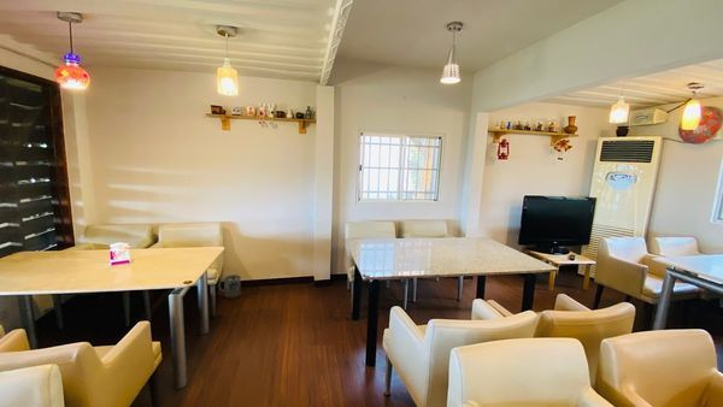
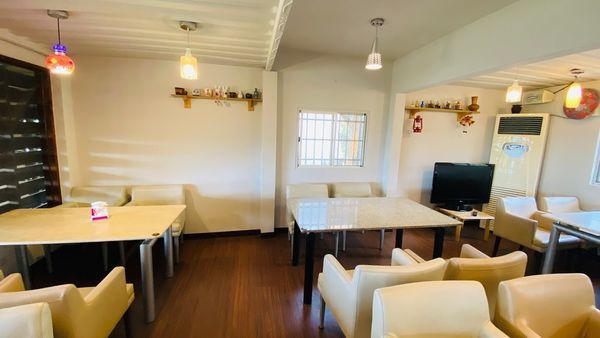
- trash can (231, 285)
